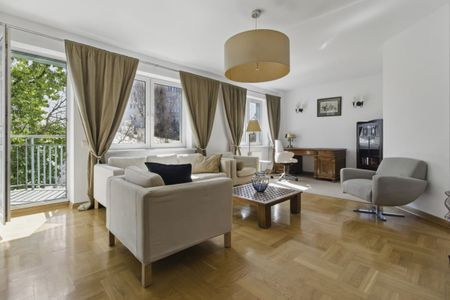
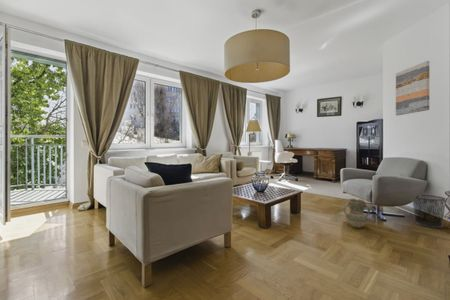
+ ceramic jug (356, 213)
+ waste bin (428, 210)
+ wall art (411, 90)
